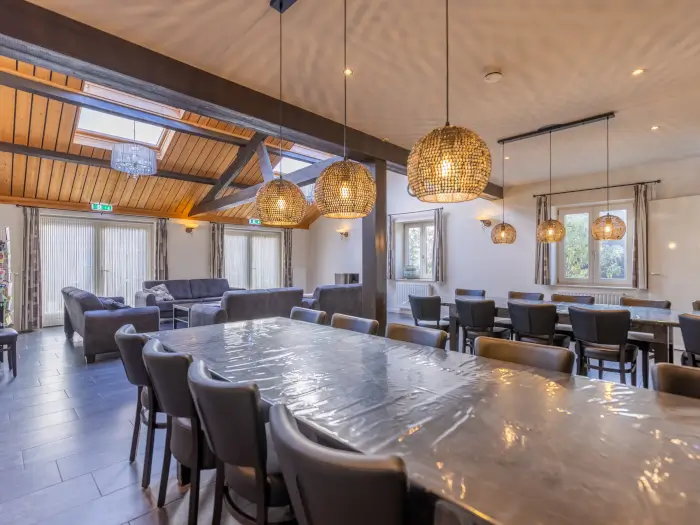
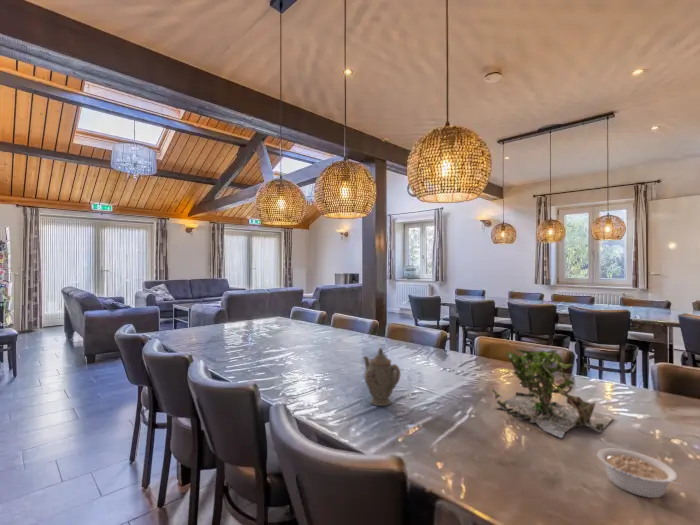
+ plant (546, 386)
+ legume (638, 473)
+ chinaware (380, 374)
